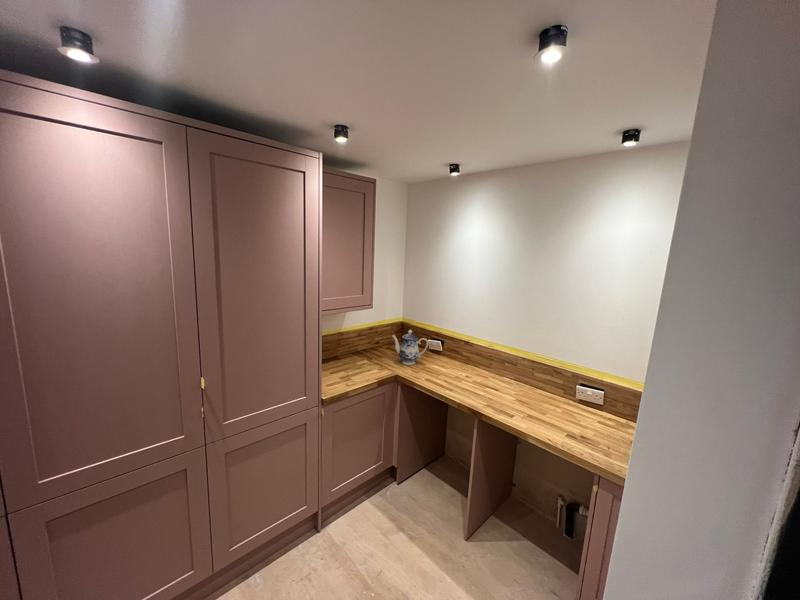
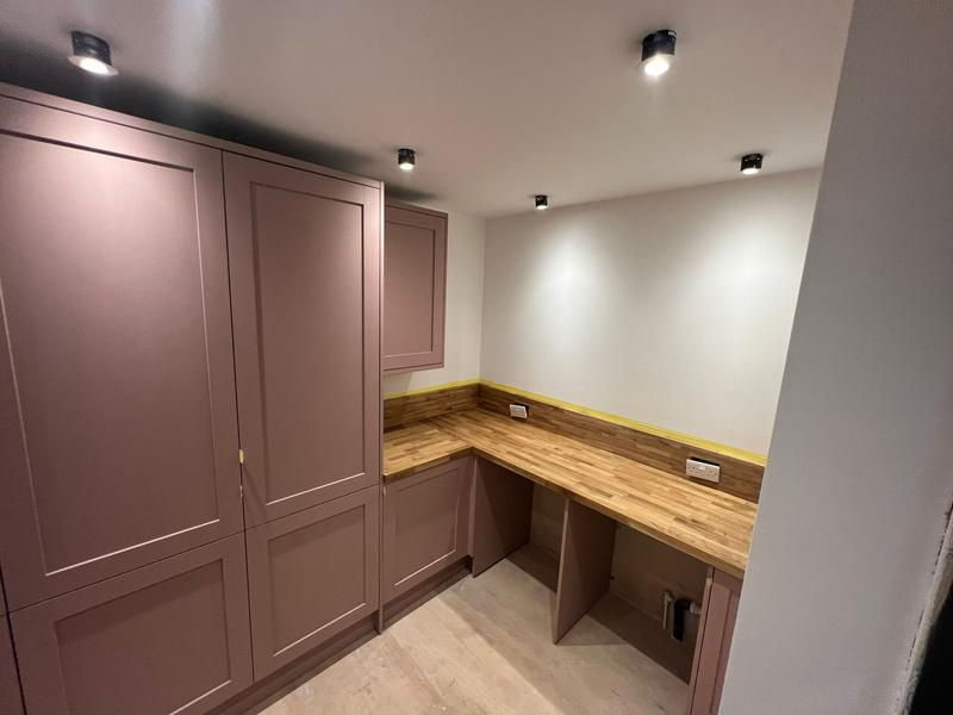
- teapot (409, 346)
